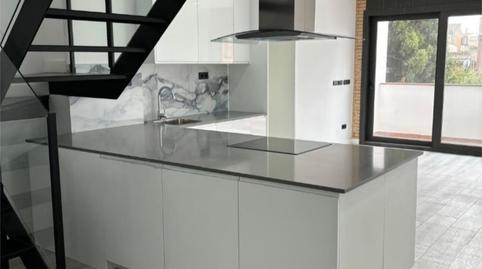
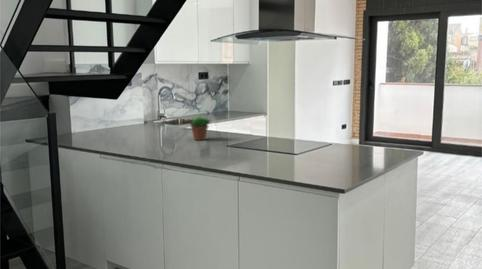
+ succulent plant (200, 127)
